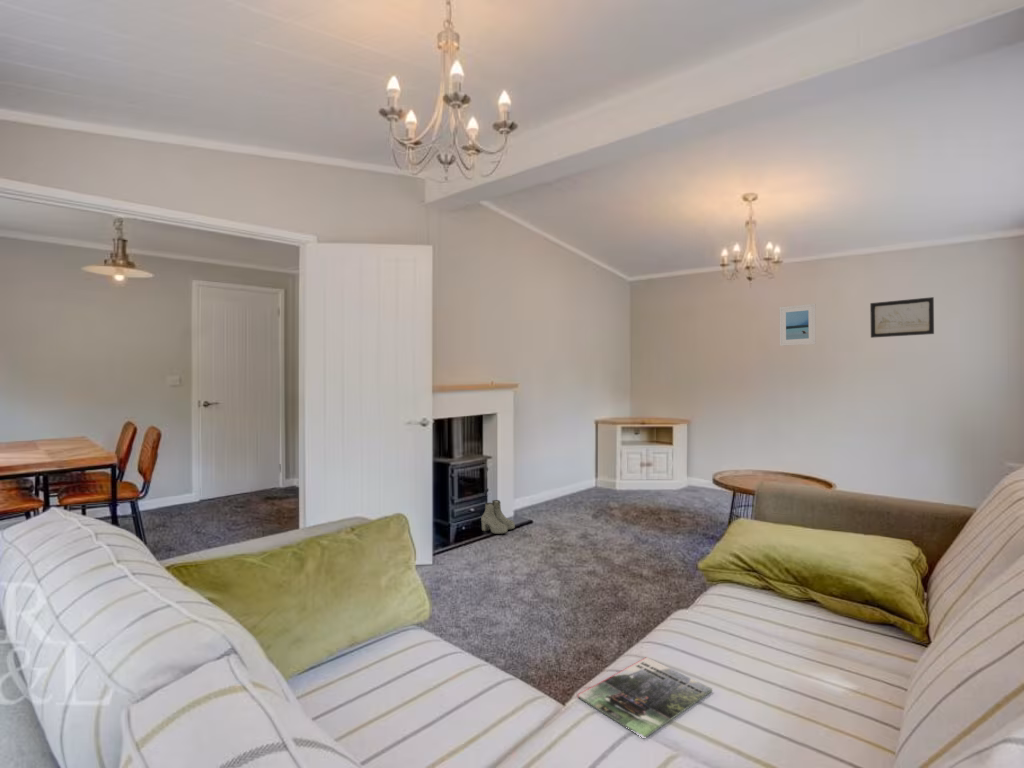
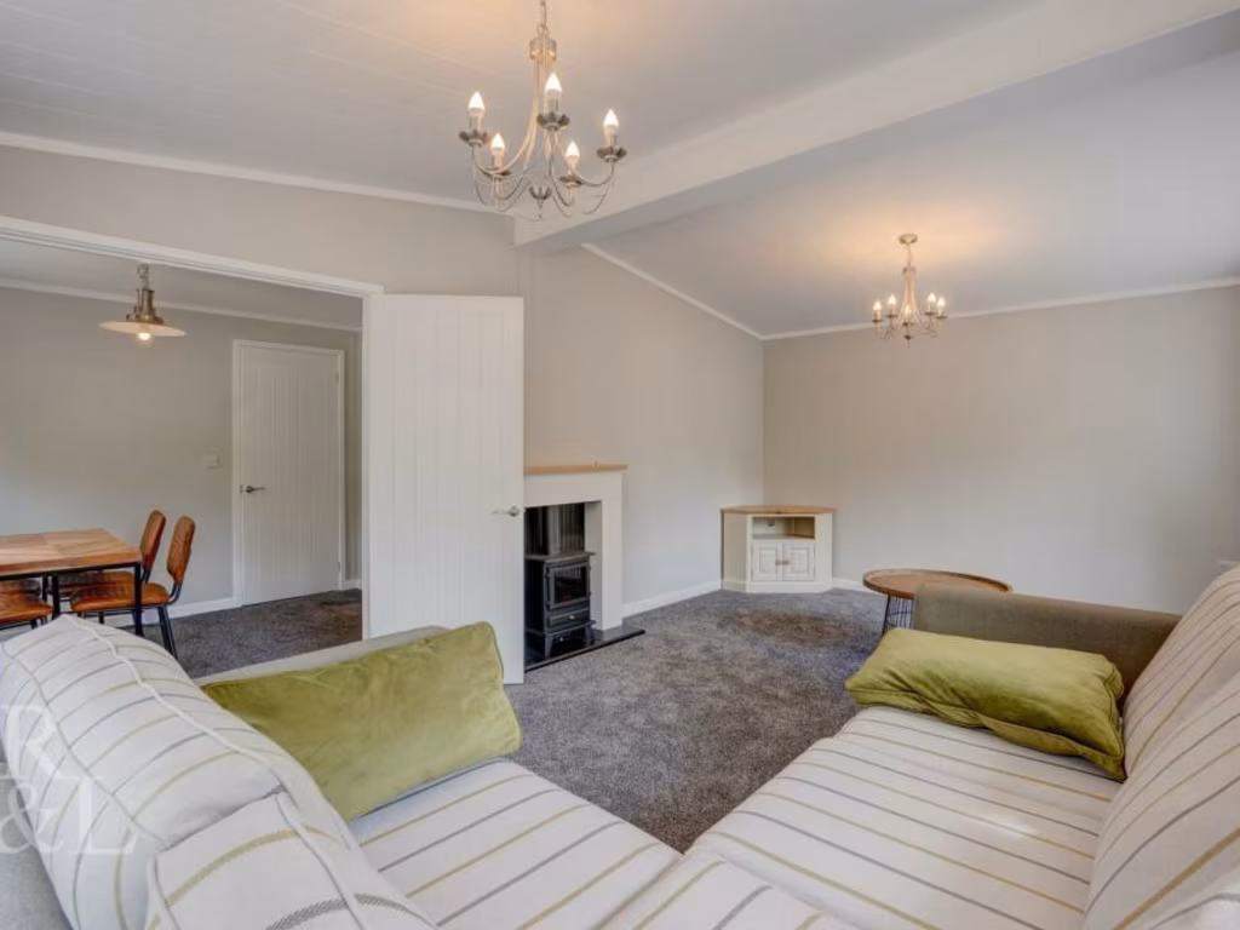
- magazine (645, 692)
- boots (497, 516)
- wall art (901, 318)
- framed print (797, 325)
